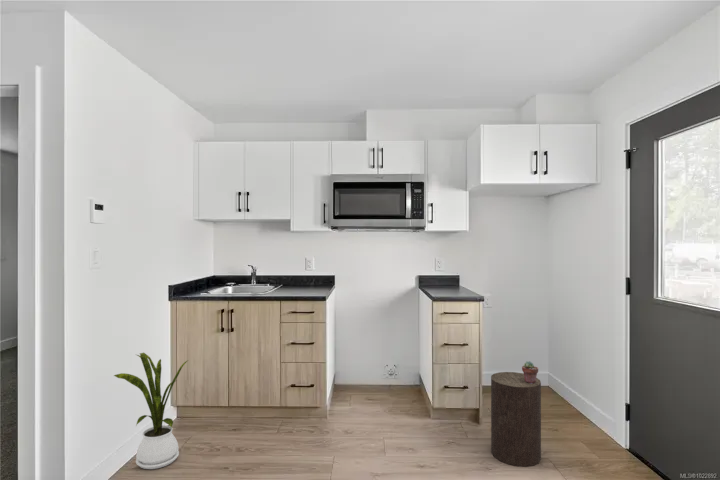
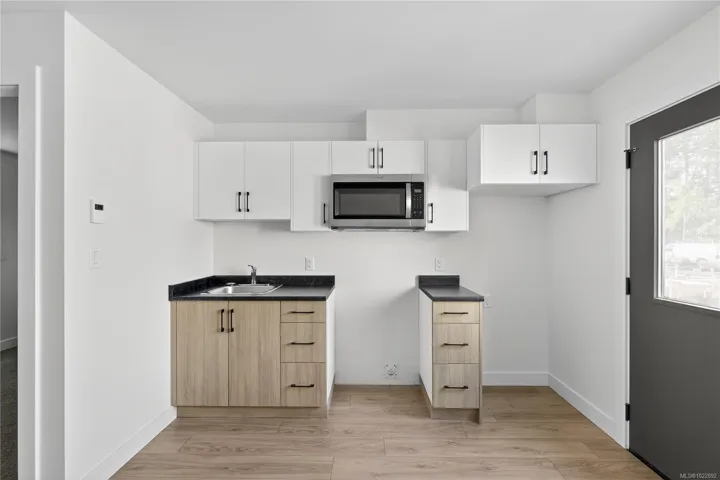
- house plant (154, 403)
- potted succulent (530, 371)
- stool (515, 416)
